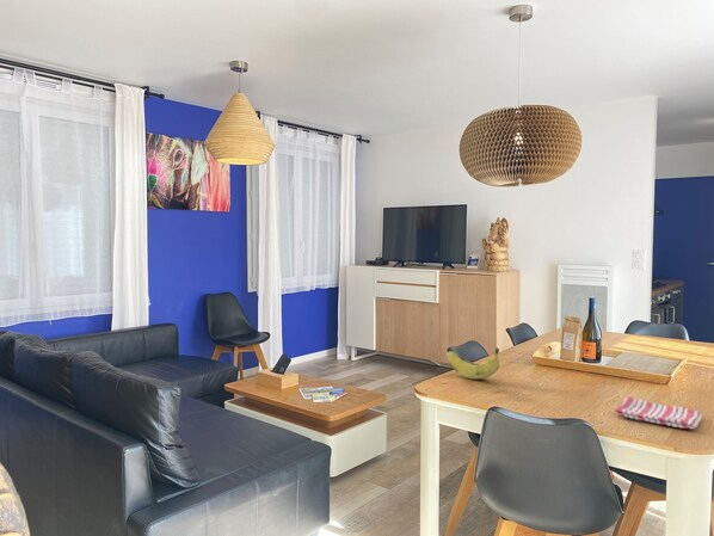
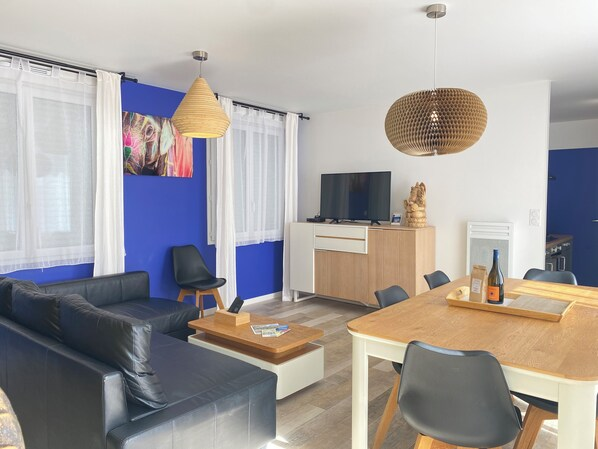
- banana (470, 362)
- dish towel (658, 412)
